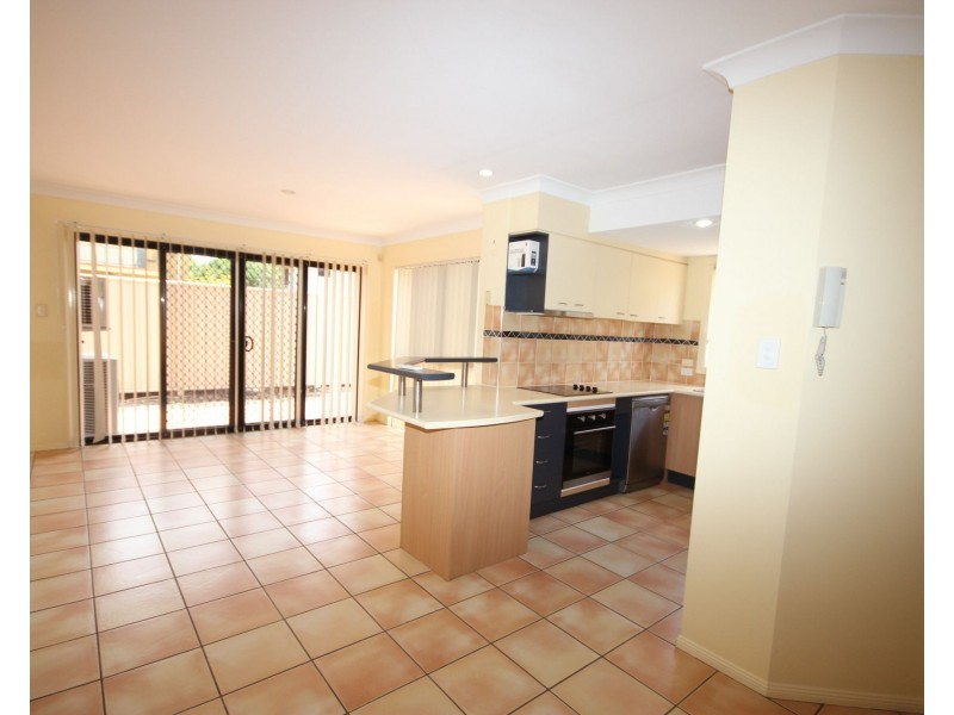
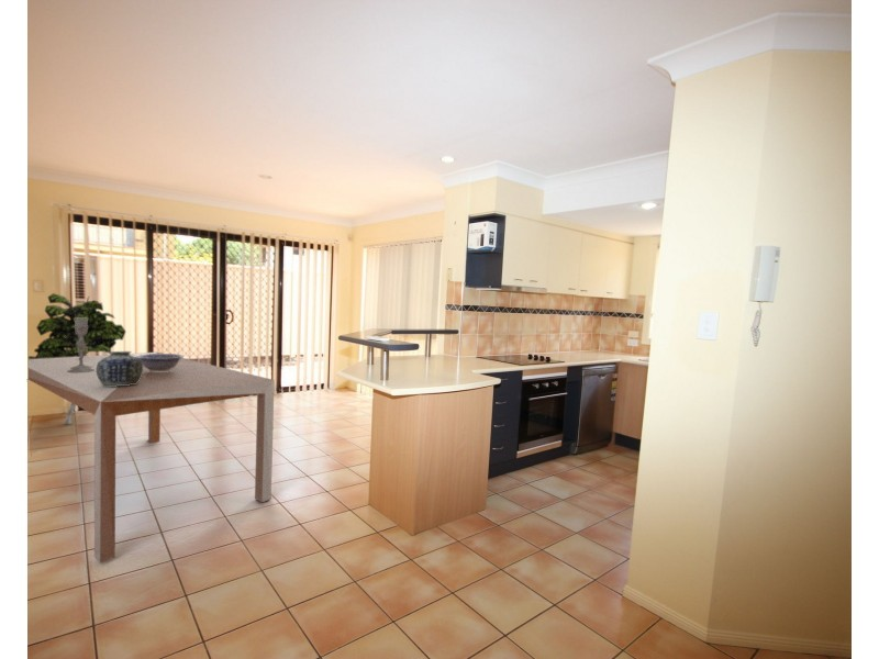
+ indoor plant (77, 356)
+ vase (120, 367)
+ decorative bowl (159, 362)
+ candlestick (80, 343)
+ table (148, 426)
